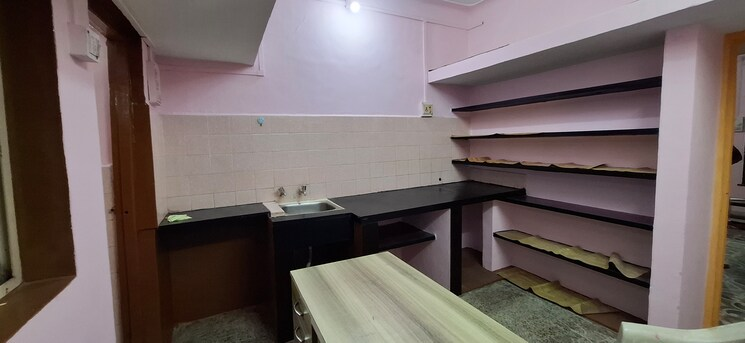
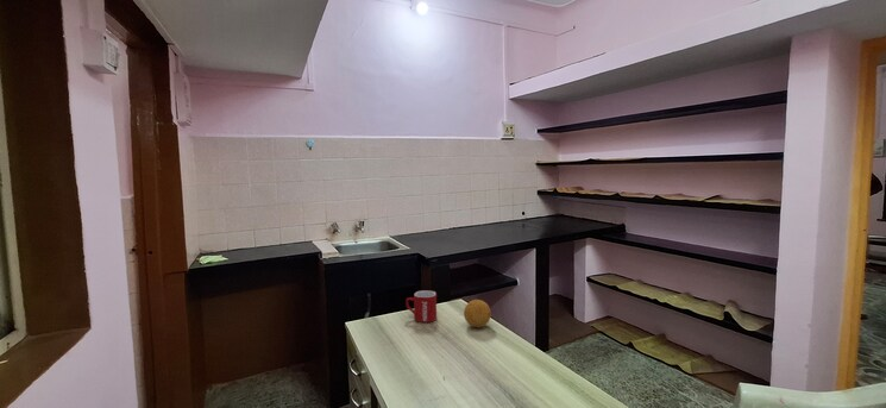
+ mug (421, 306)
+ fruit (477, 313)
